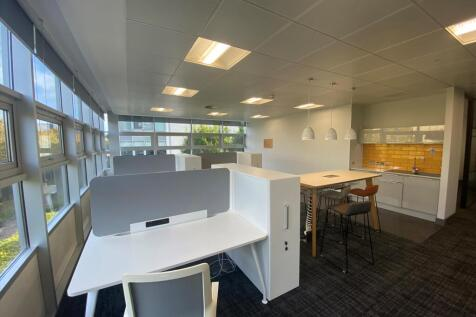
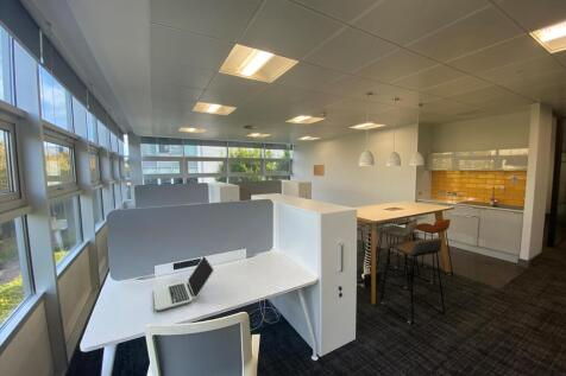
+ laptop (183, 281)
